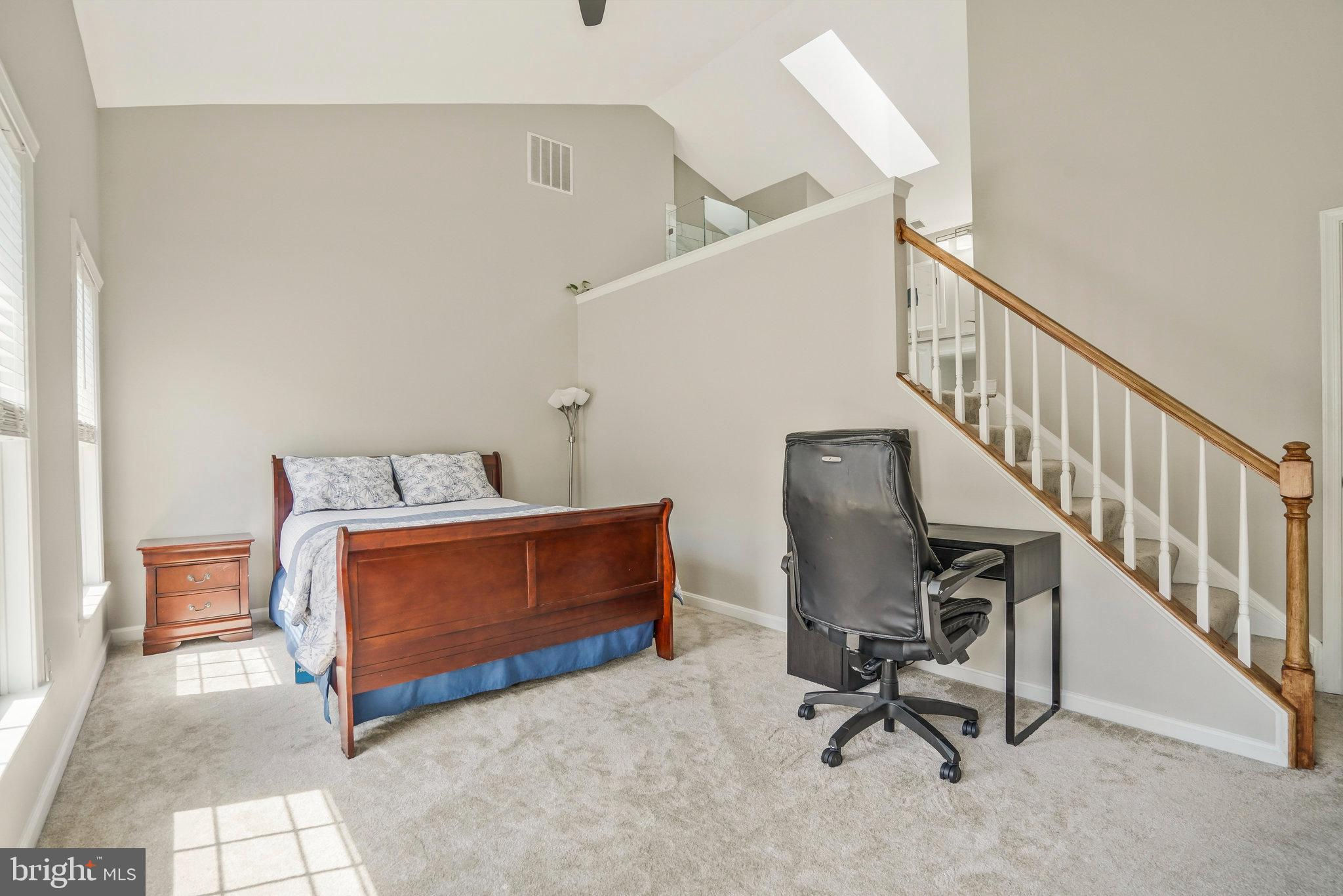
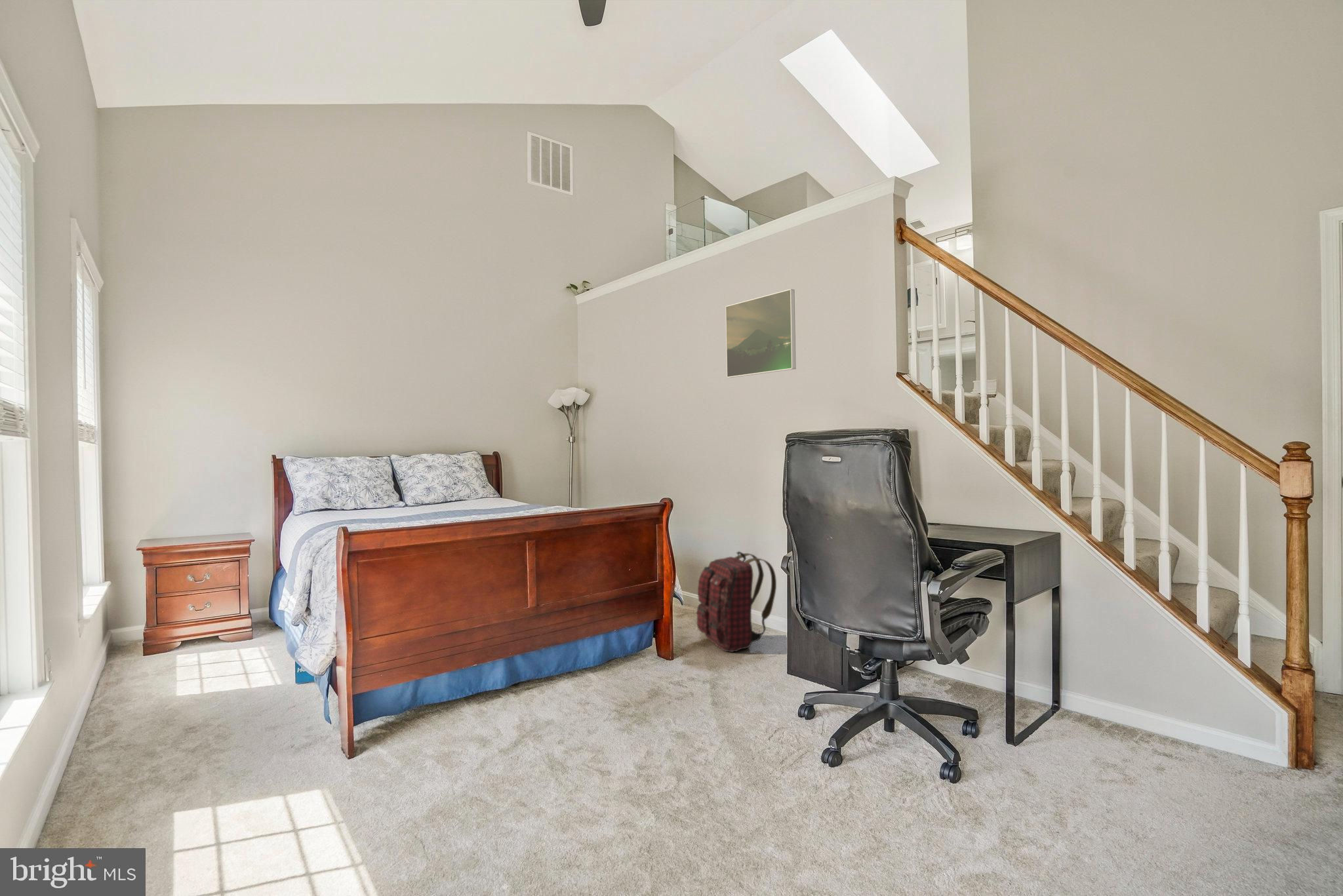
+ backpack (736, 597)
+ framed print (759, 336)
